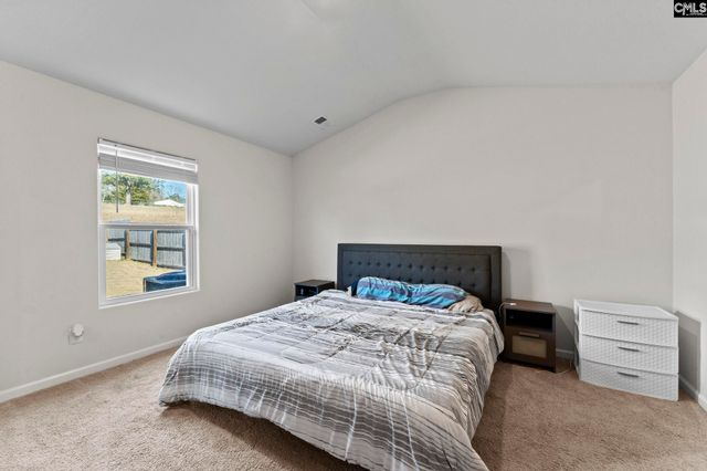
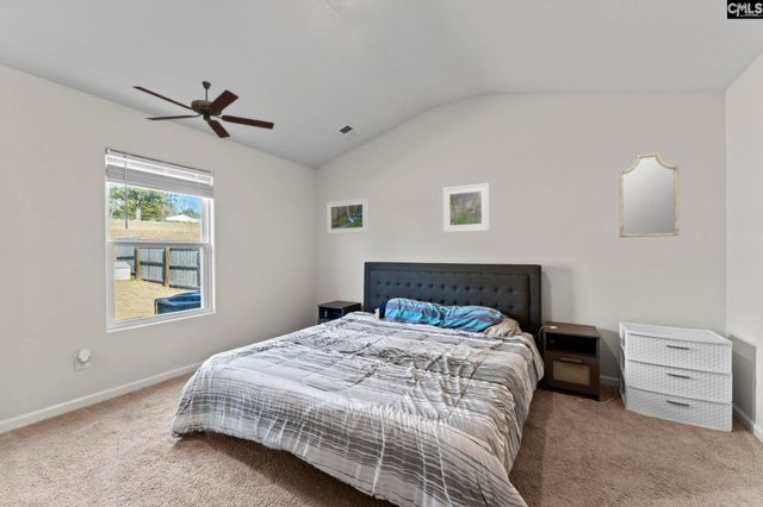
+ home mirror (647, 195)
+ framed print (346, 217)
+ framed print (465, 208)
+ ceiling fan (211, 102)
